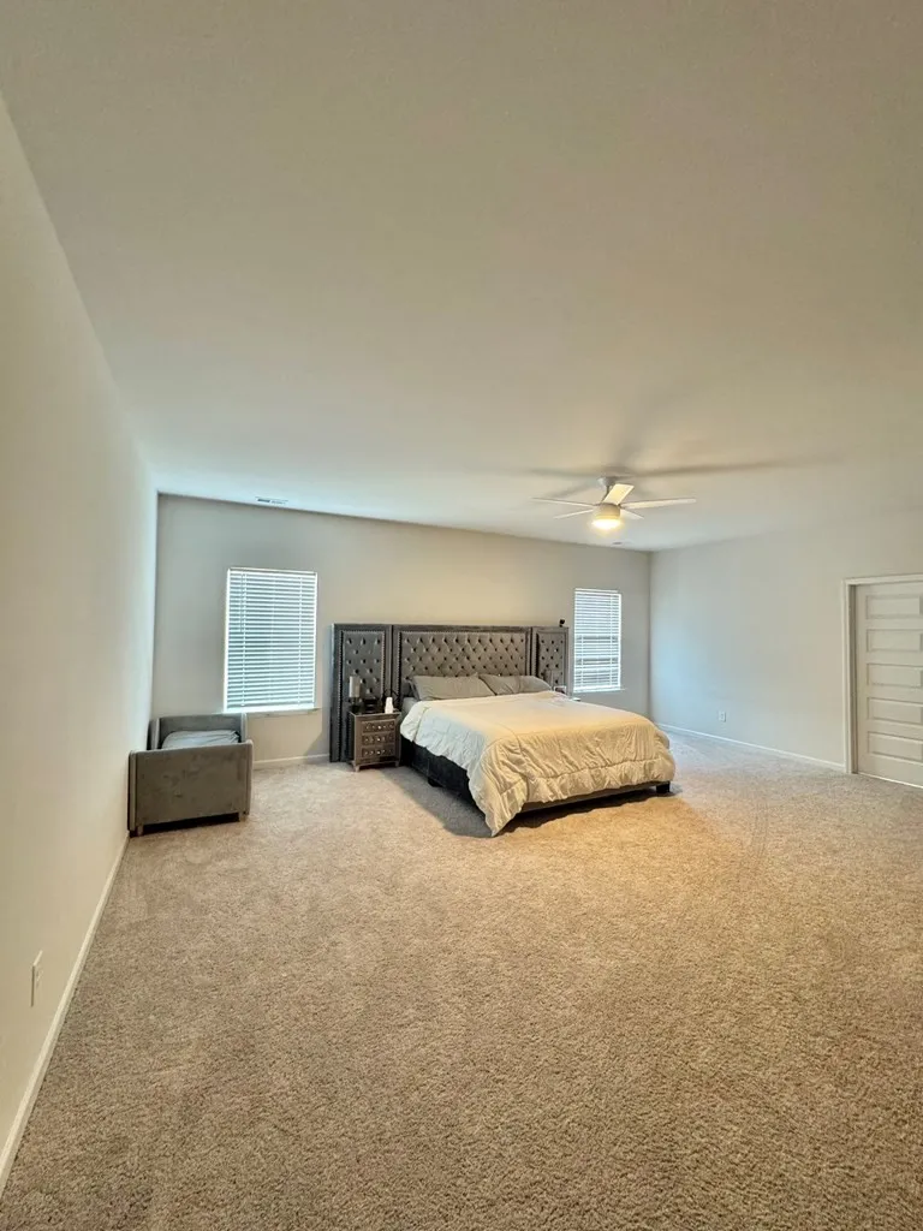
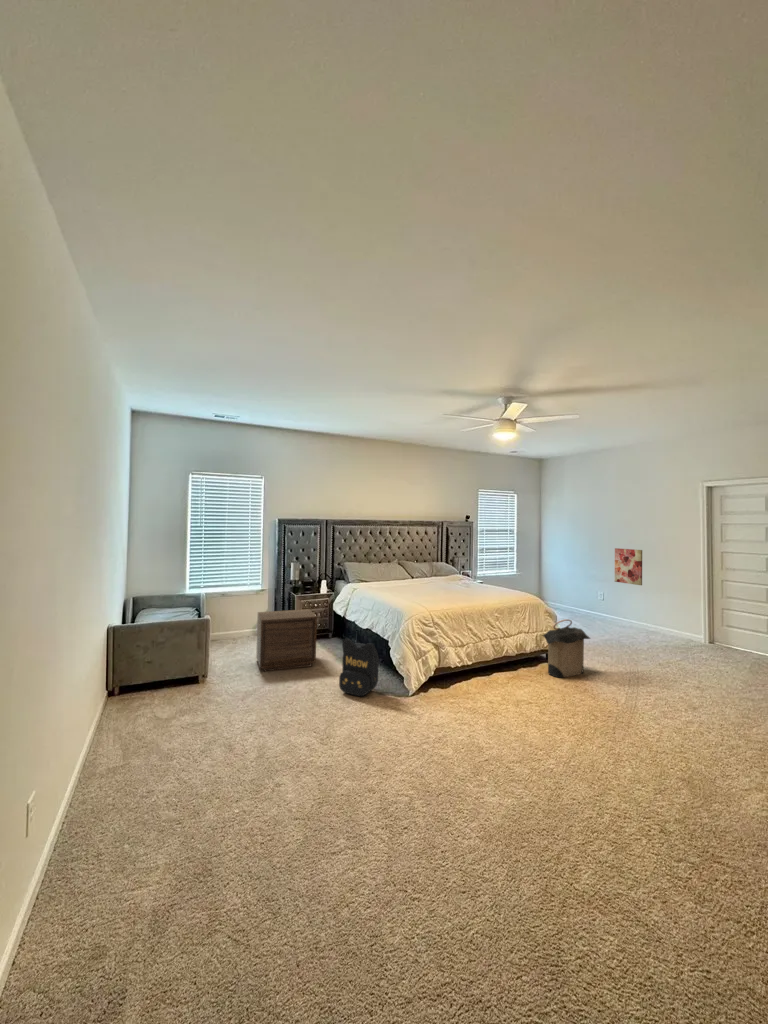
+ nightstand (286, 638)
+ wall art (628, 566)
+ laundry hamper (565, 644)
+ backpack (361, 664)
